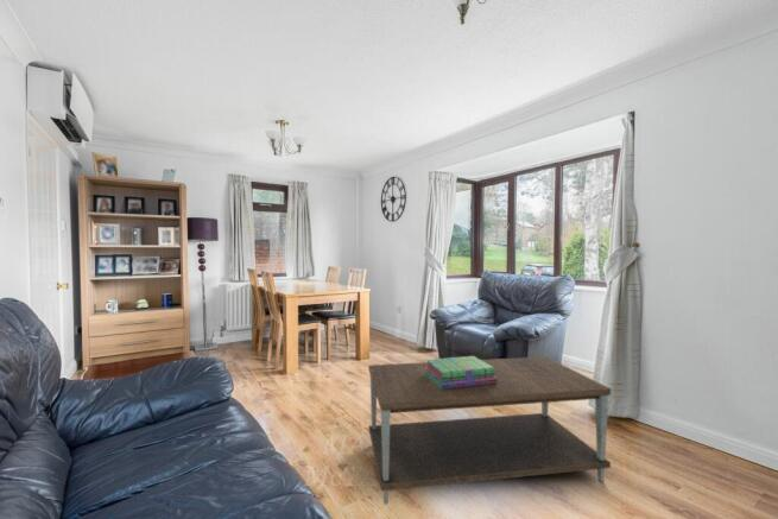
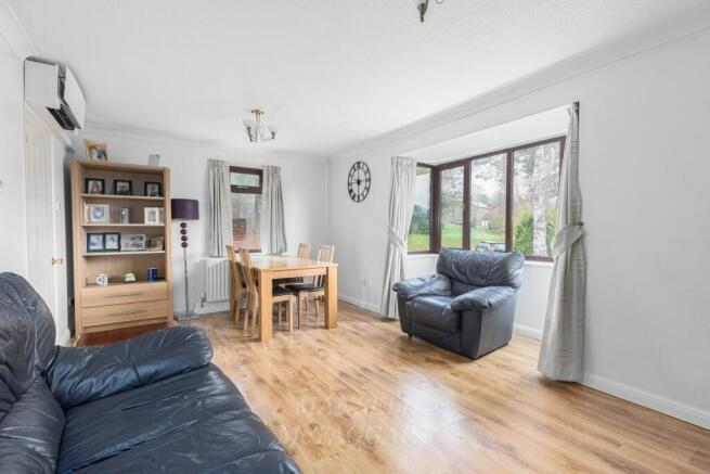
- coffee table (477, 418)
- stack of books (458, 371)
